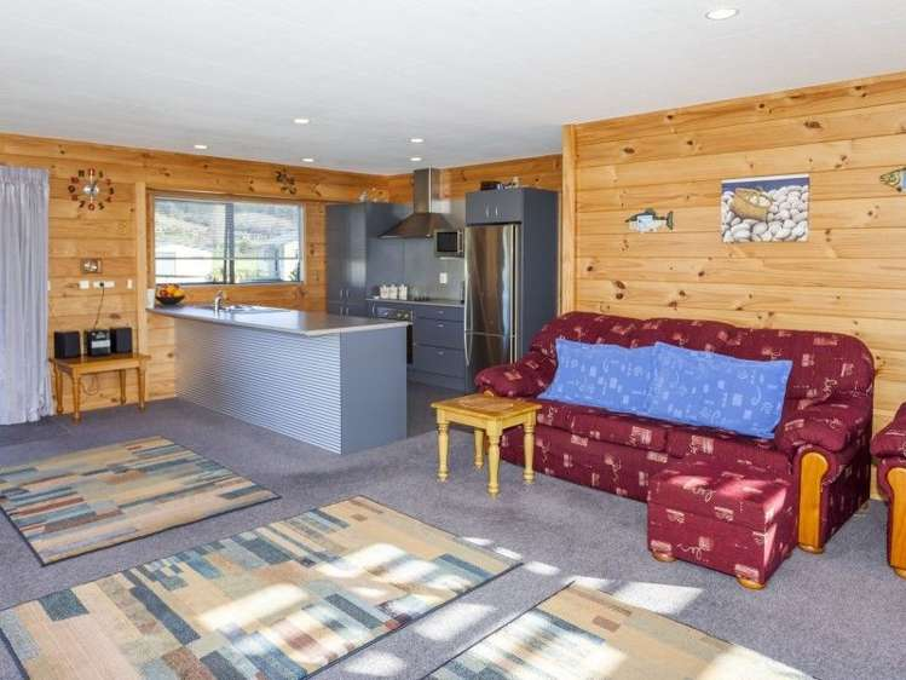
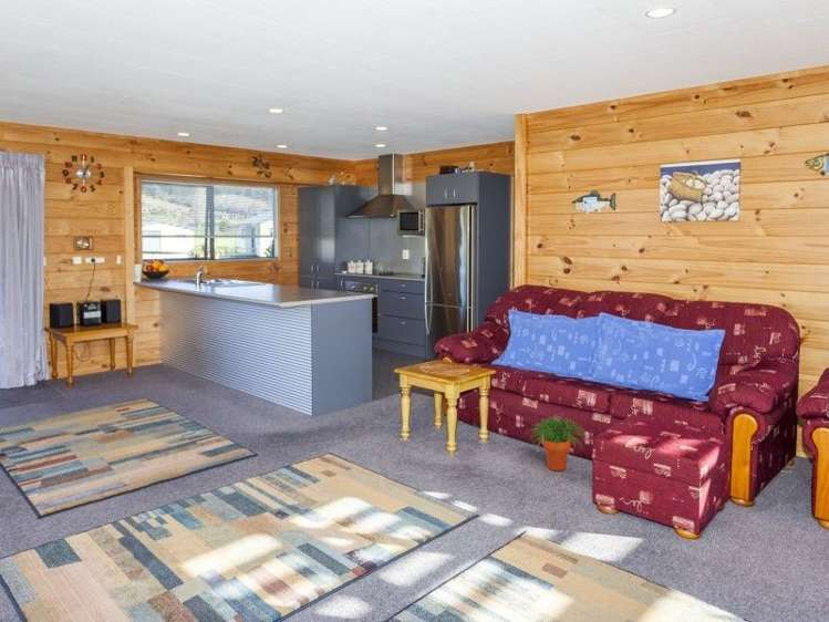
+ potted plant (556, 443)
